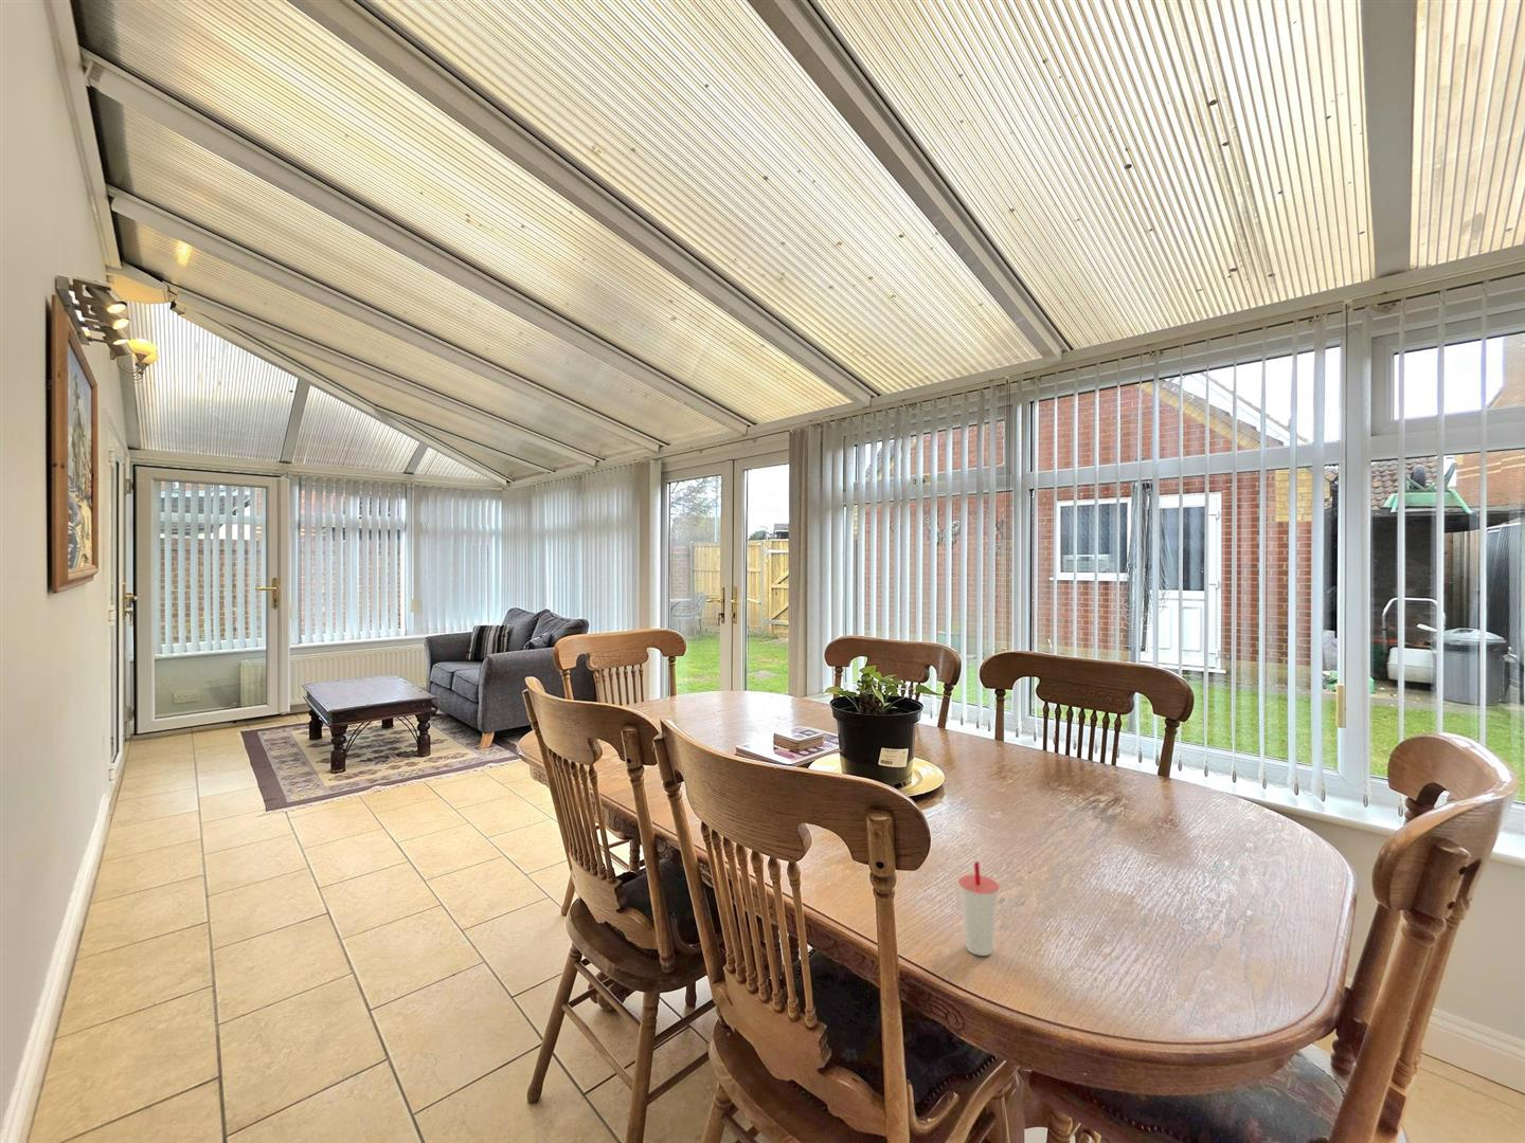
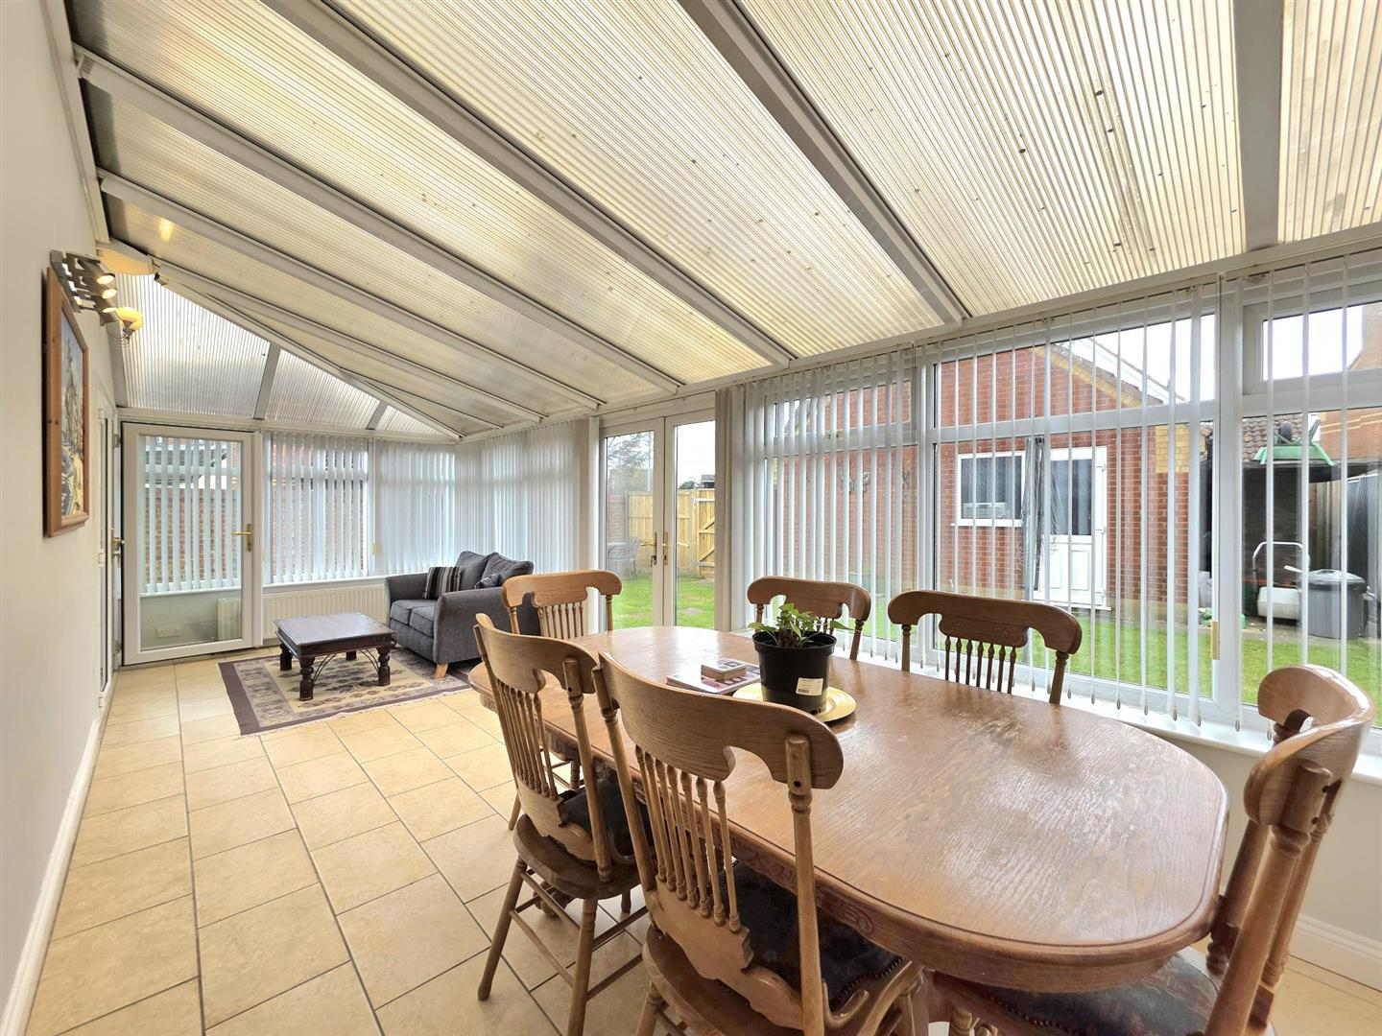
- cup (979, 905)
